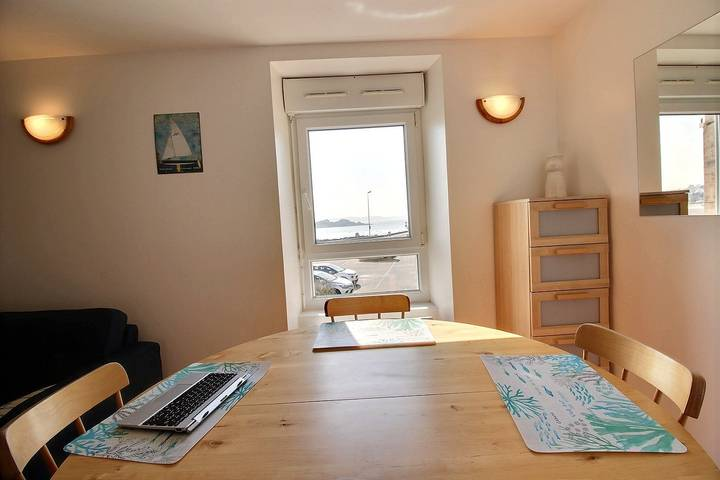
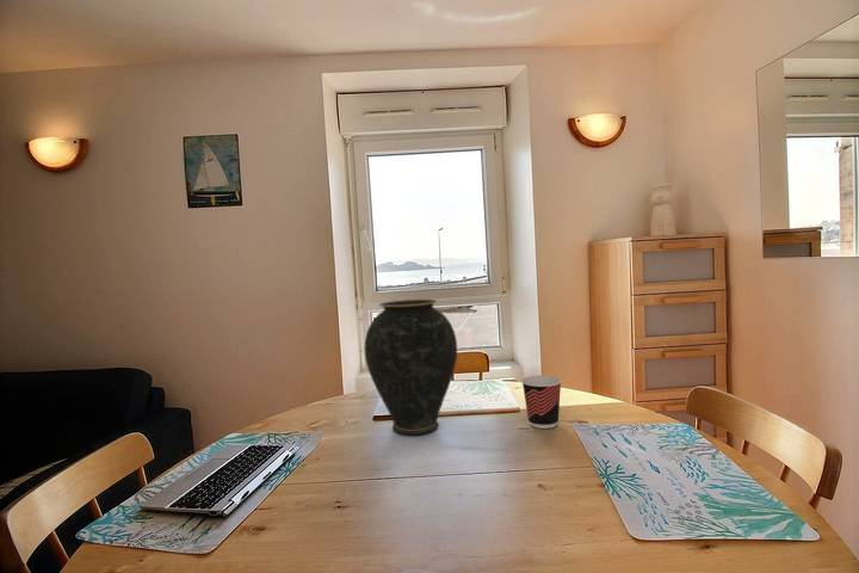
+ vase (412, 364)
+ cup (542, 401)
